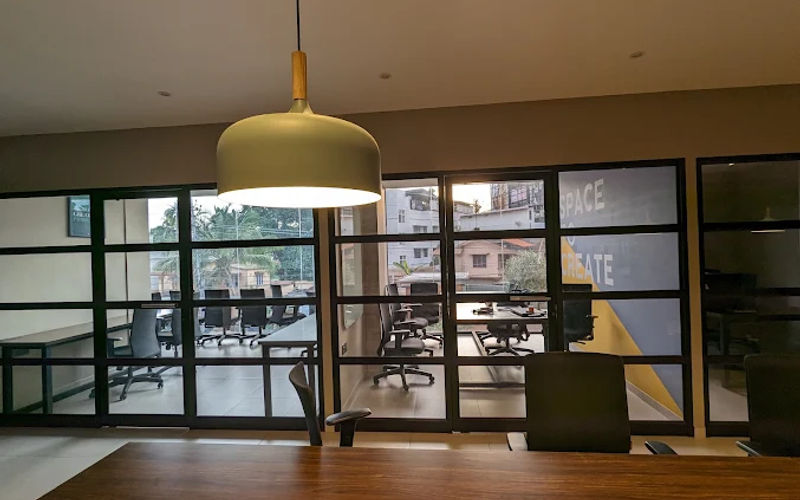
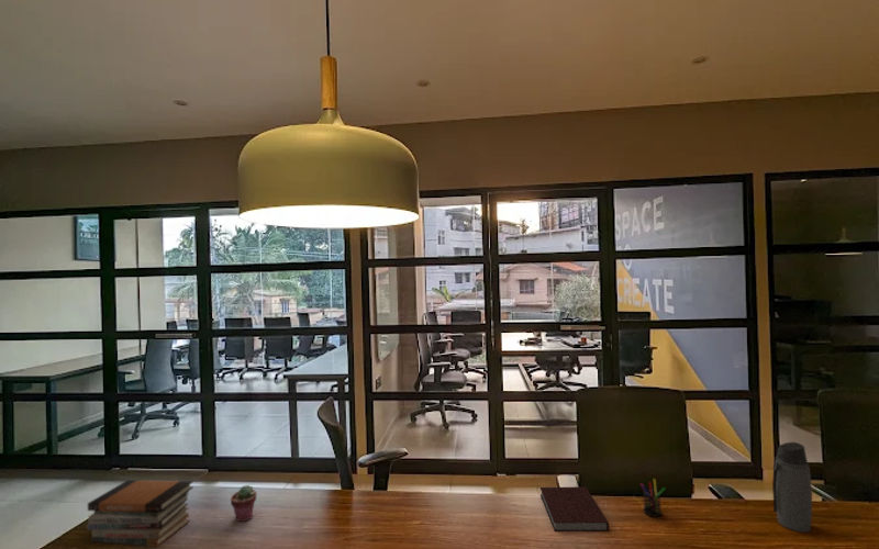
+ pen holder (653, 496)
+ notebook (571, 507)
+ potted succulent (244, 501)
+ water bottle (791, 484)
+ book stack (142, 511)
